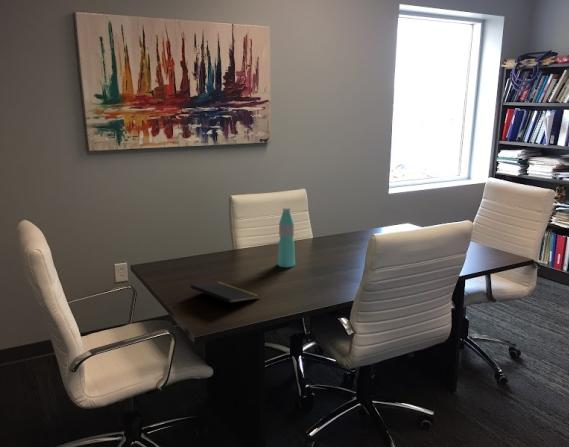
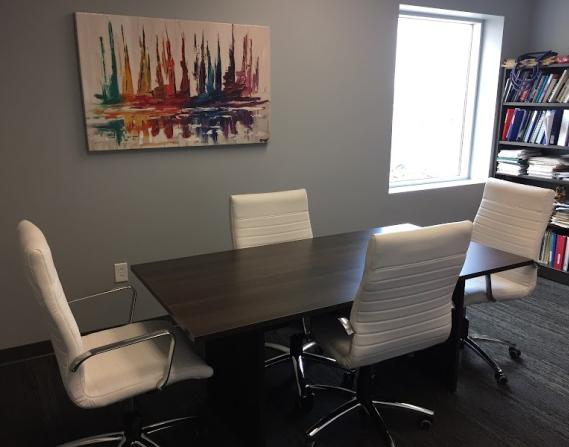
- notepad (225, 291)
- water bottle (286, 236)
